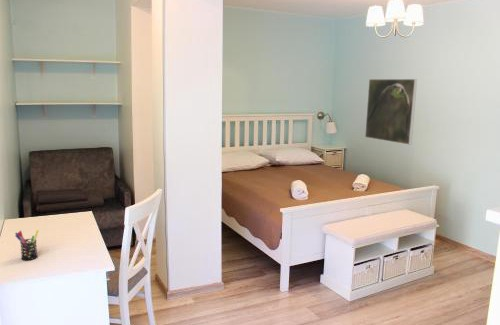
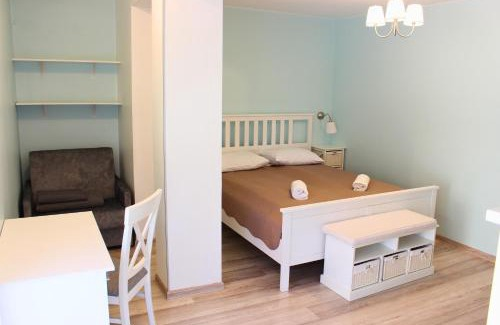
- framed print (389, 110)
- pen holder (28, 244)
